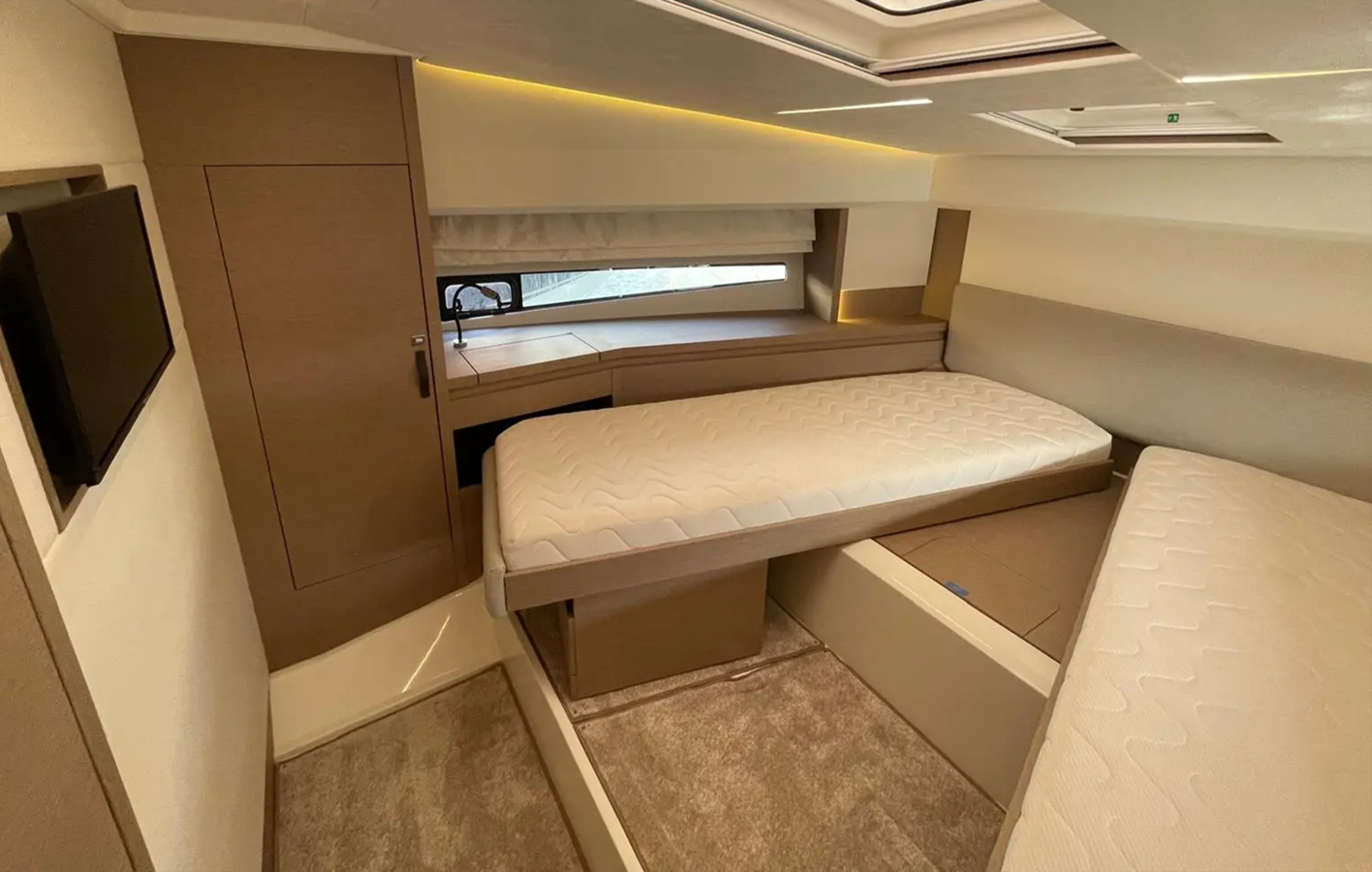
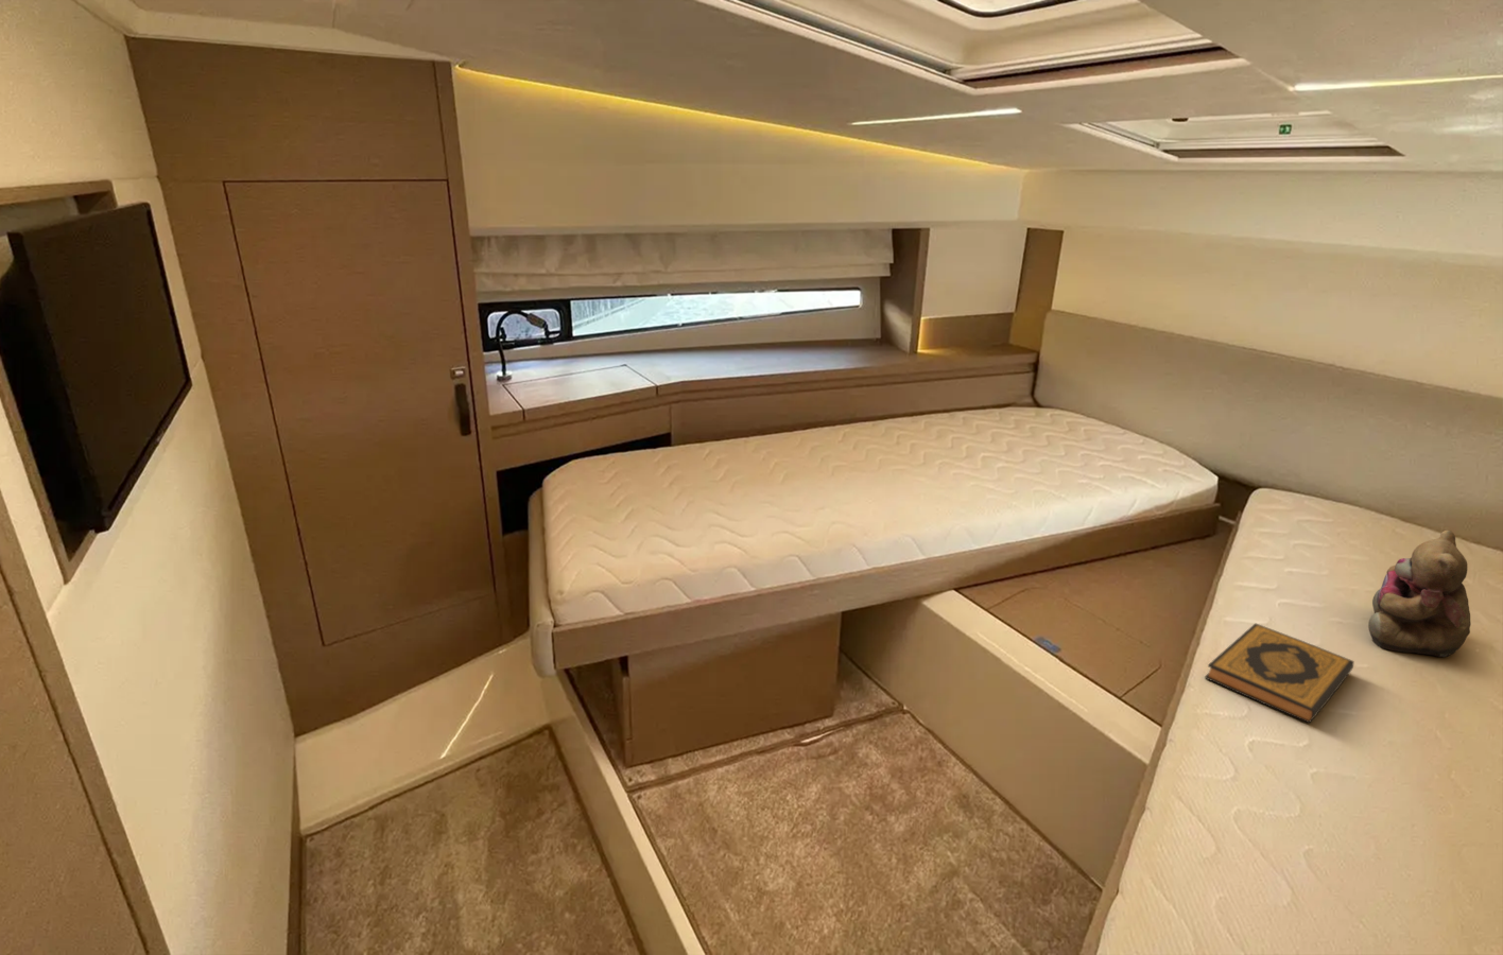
+ teddy bear (1426, 586)
+ hardback book (1281, 668)
